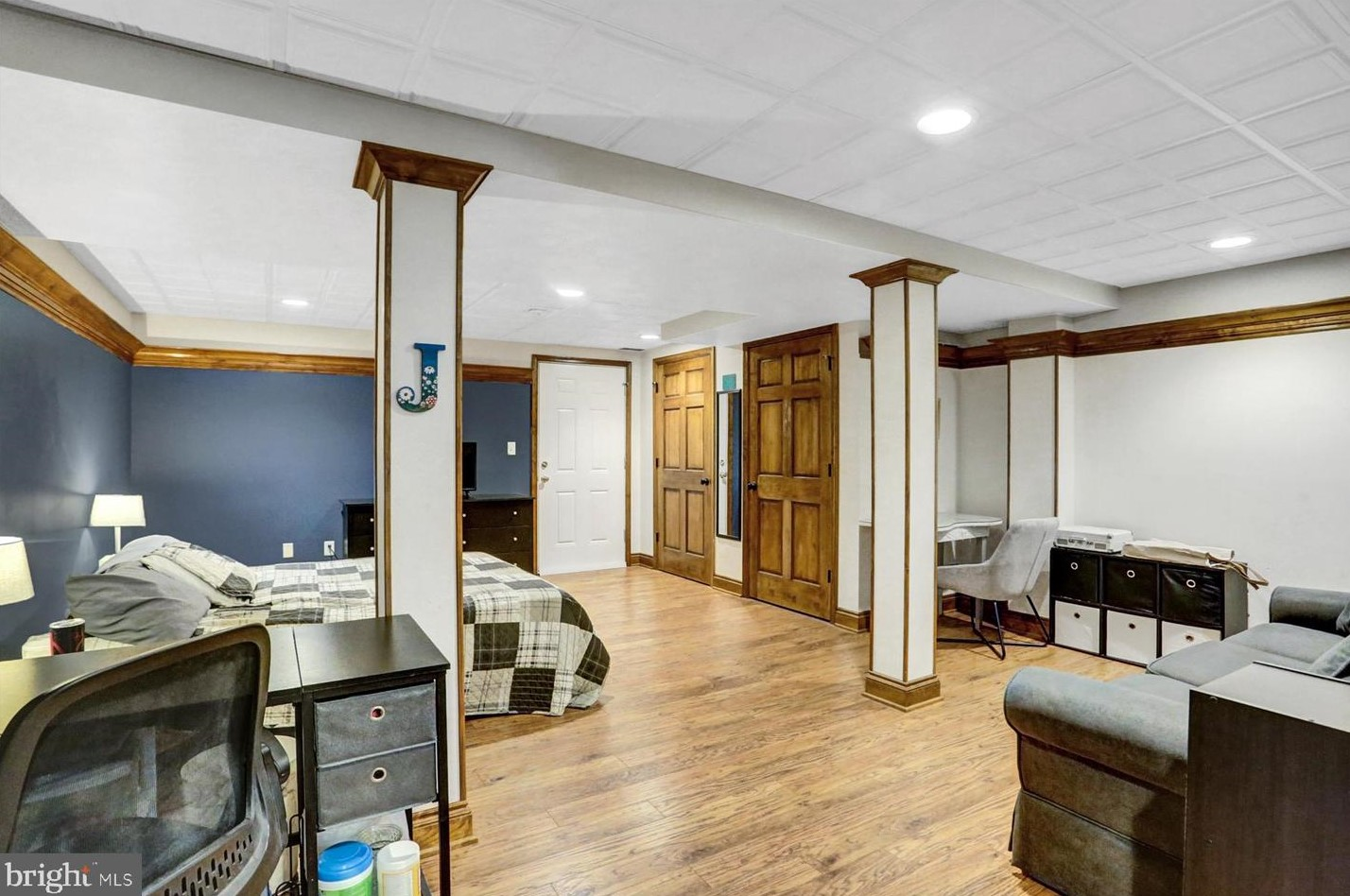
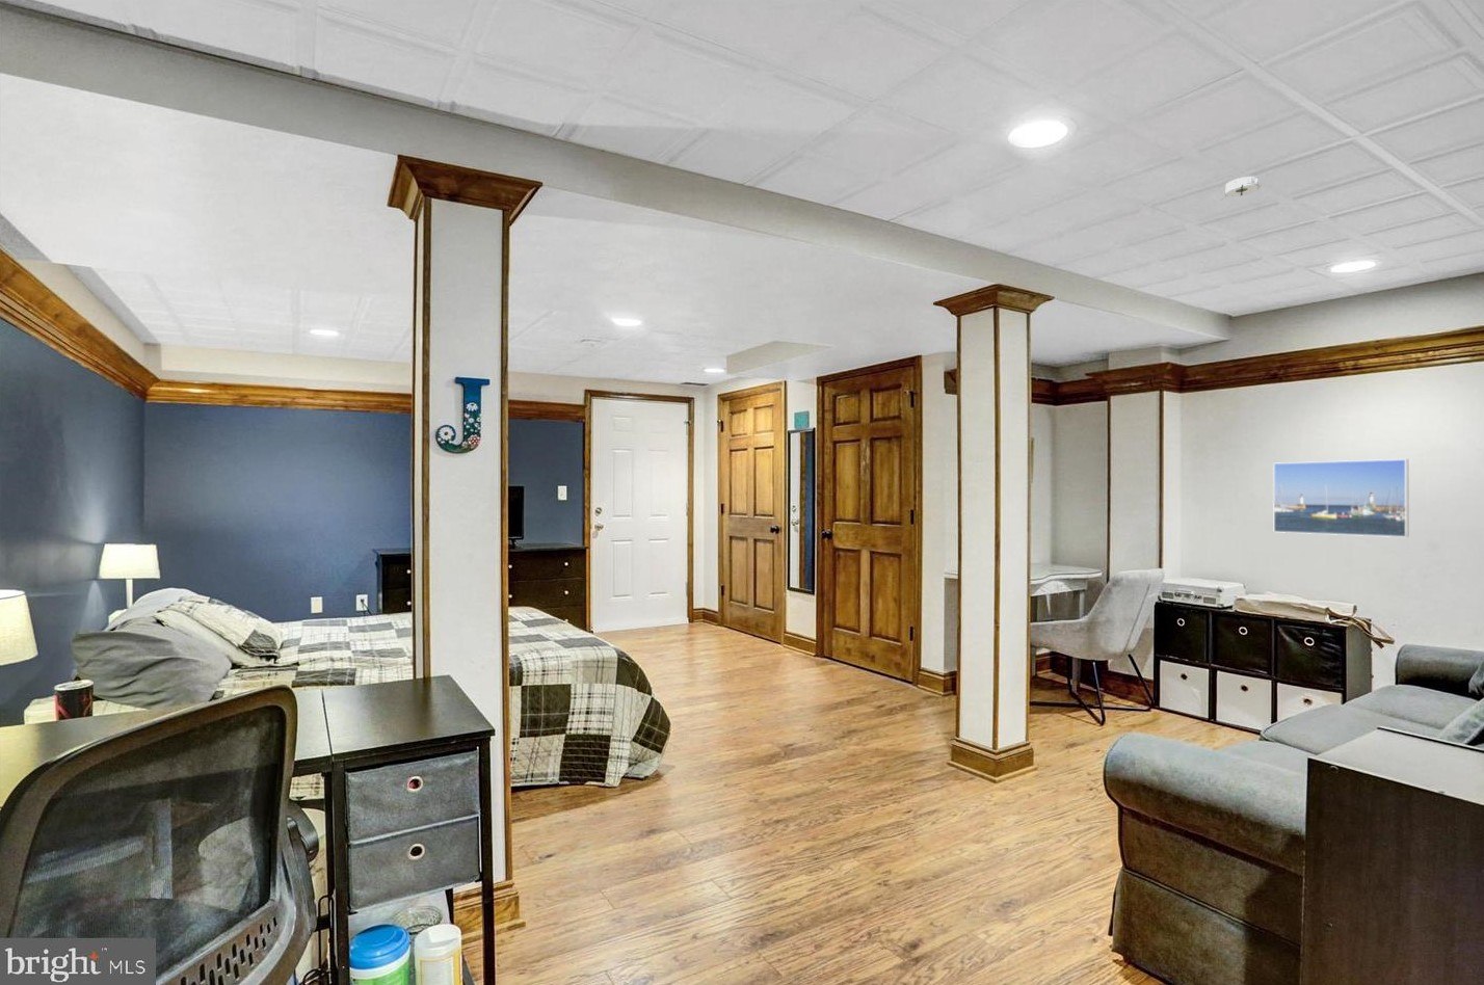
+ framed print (1337, 498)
+ smoke detector (1240, 187)
